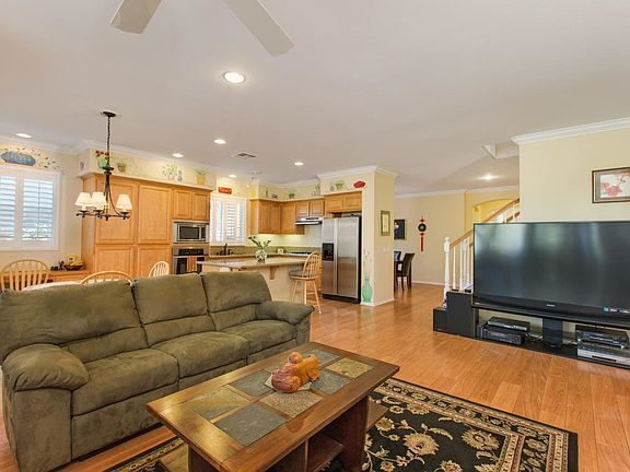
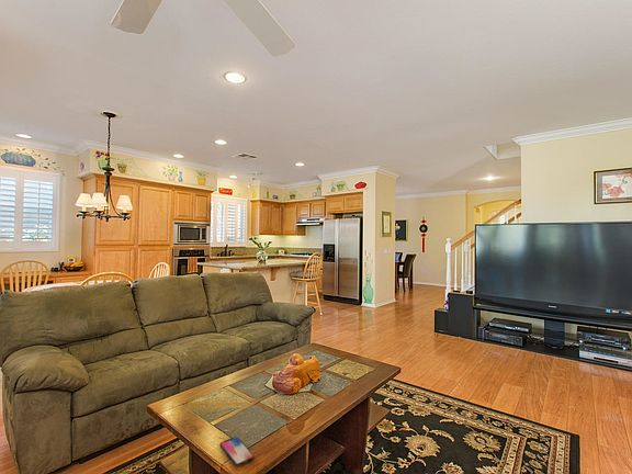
+ smartphone (236, 450)
